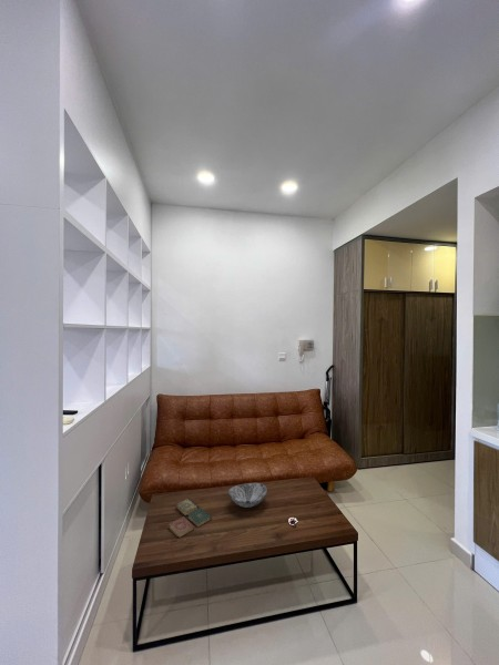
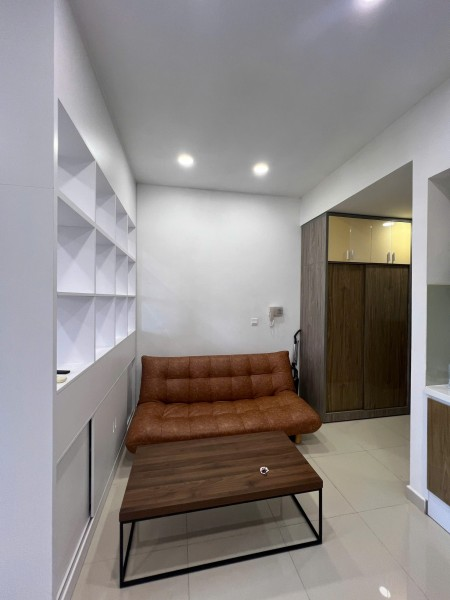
- decorative bowl (247, 497)
- book (185, 515)
